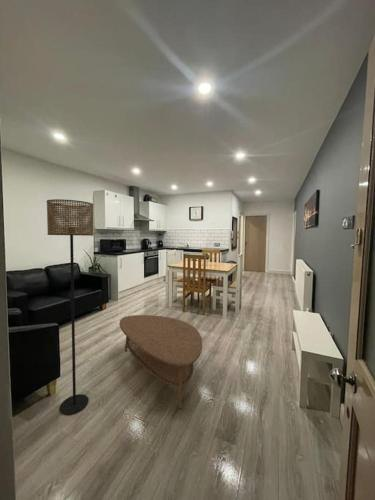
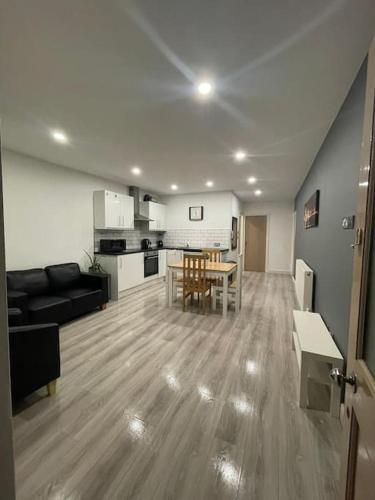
- floor lamp (72, 306)
- coffee table (162, 349)
